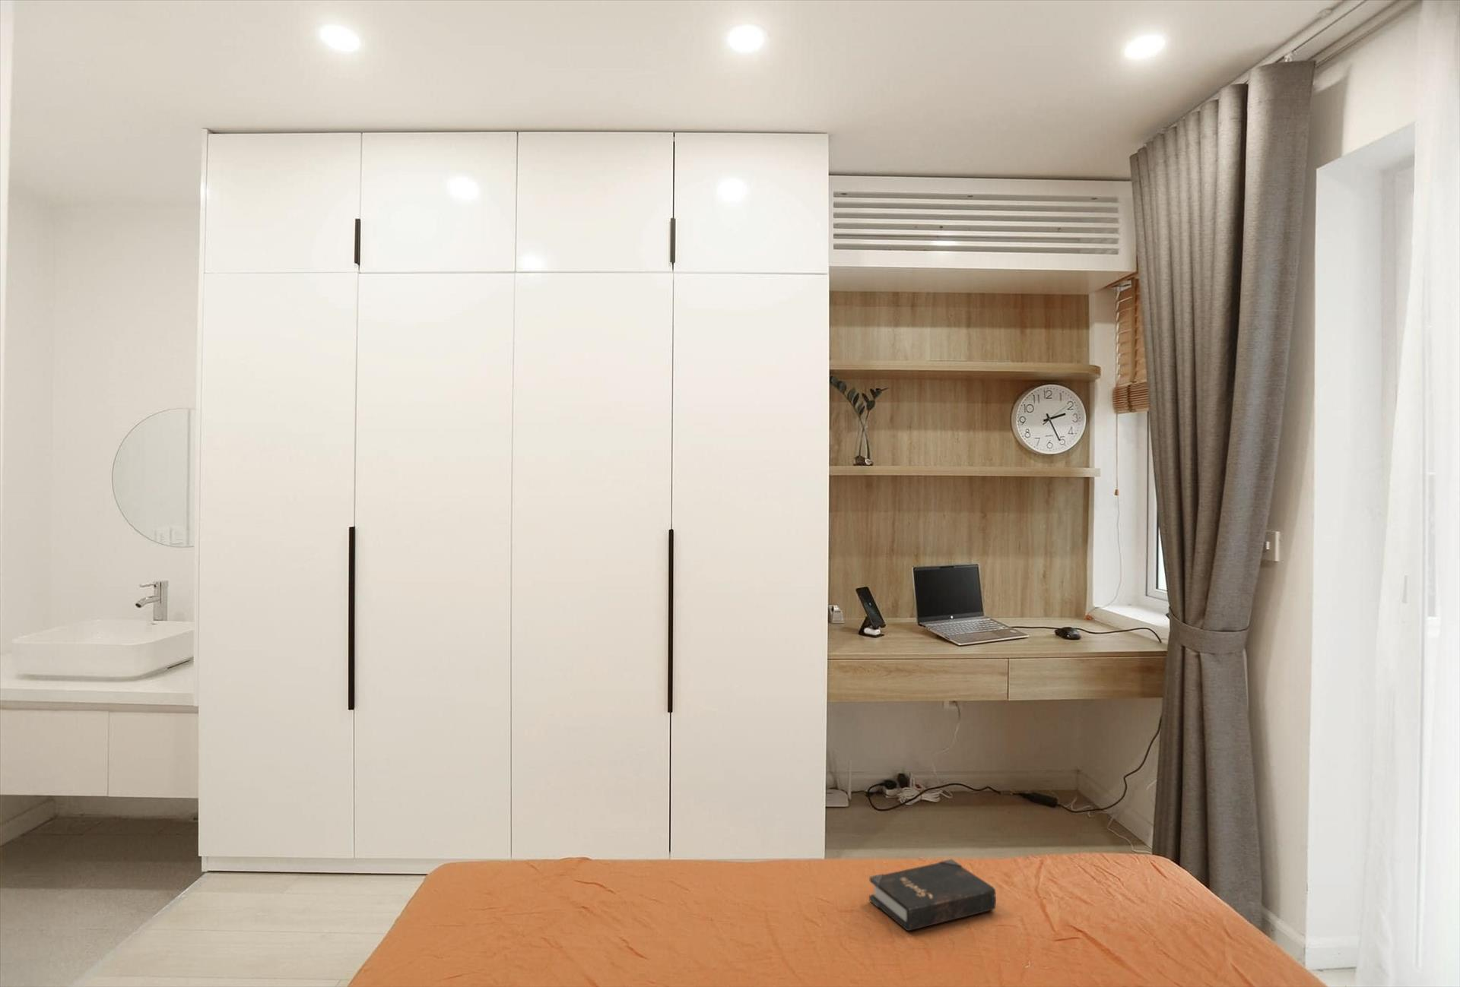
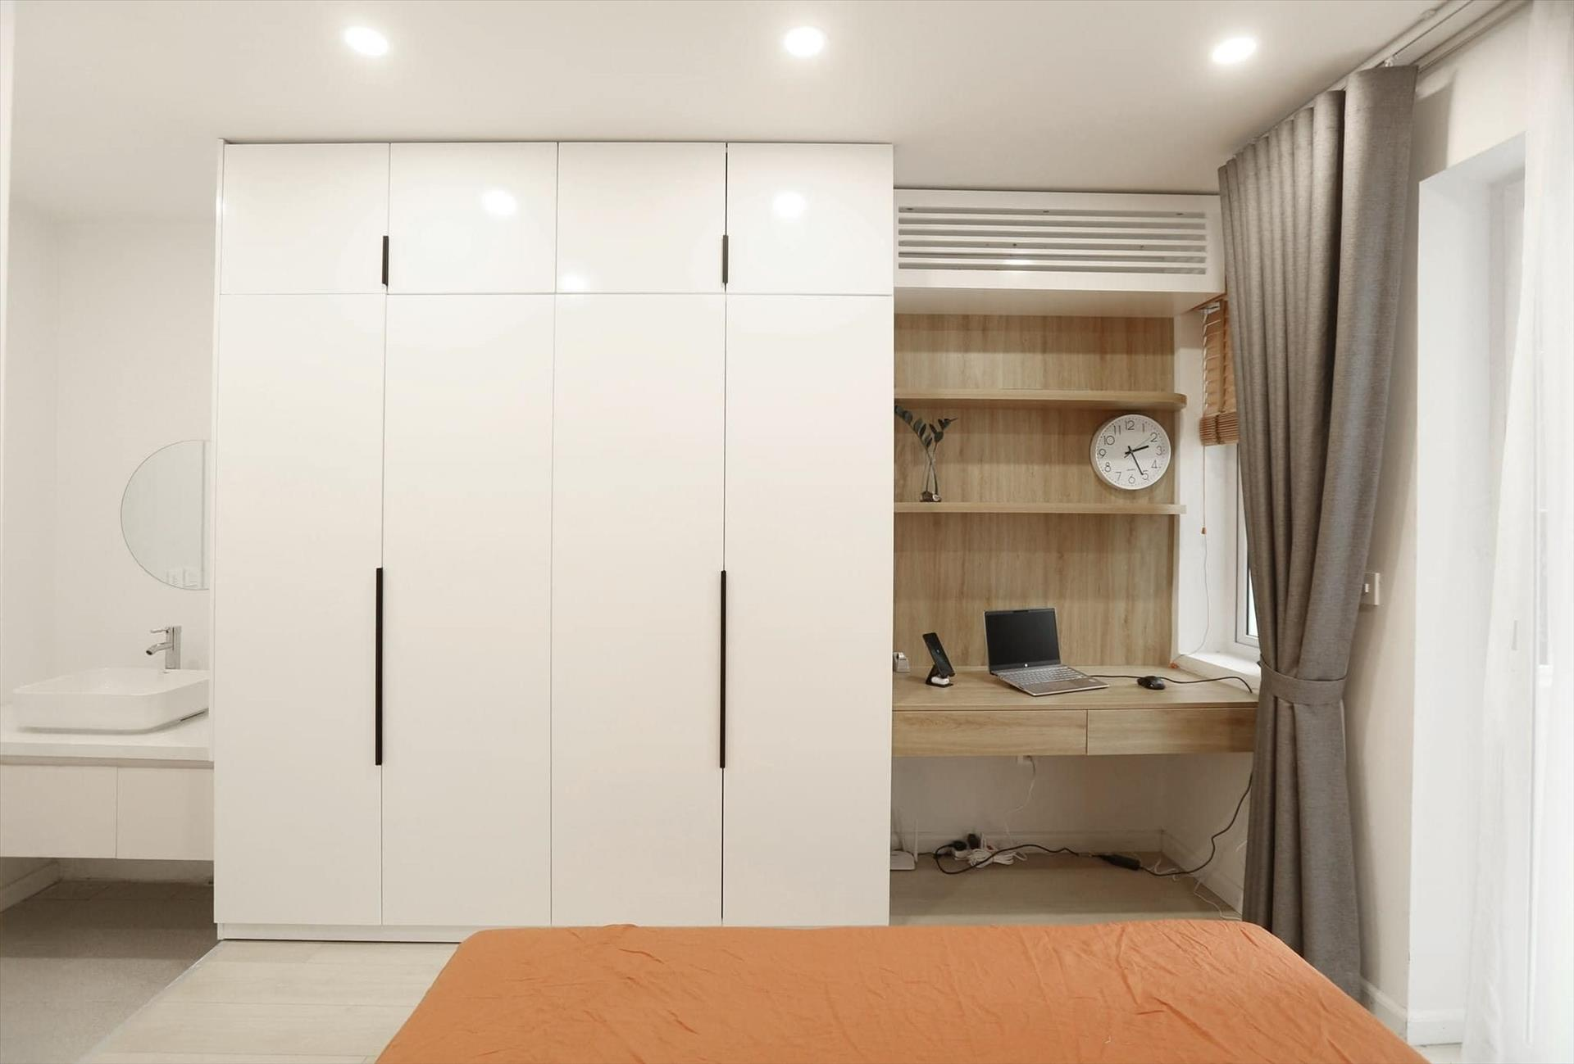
- hardback book (931, 893)
